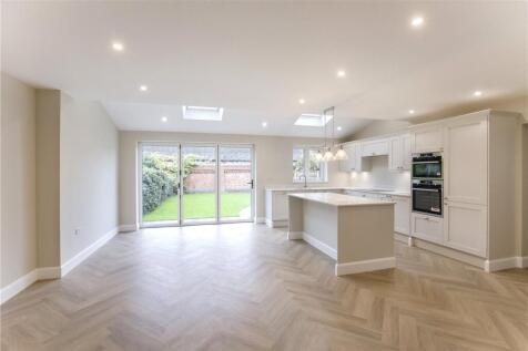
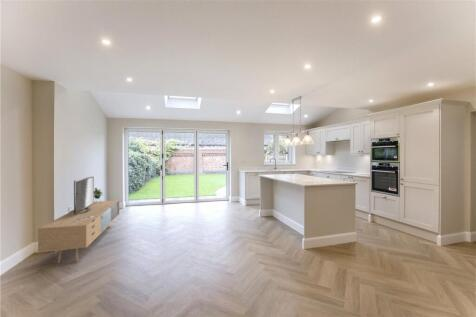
+ media console (87, 210)
